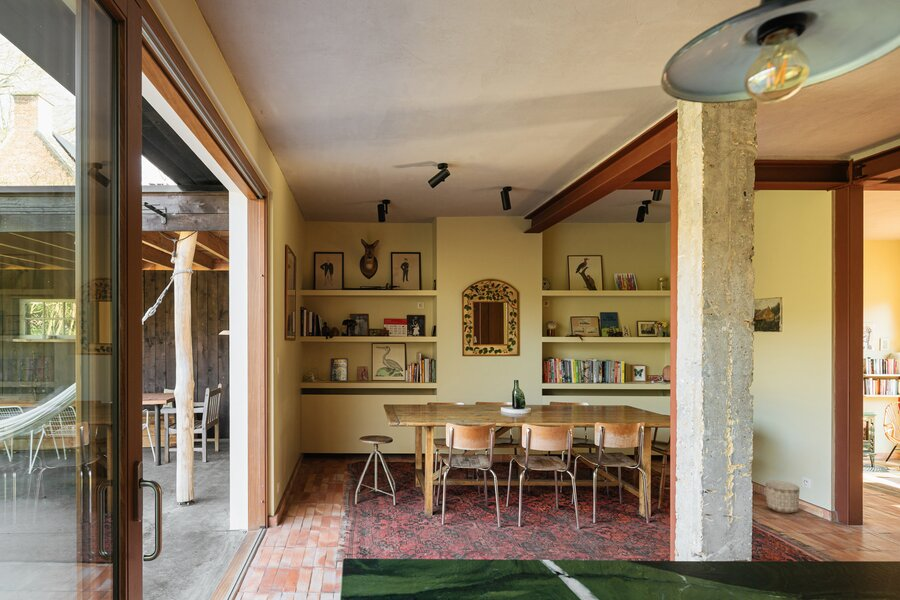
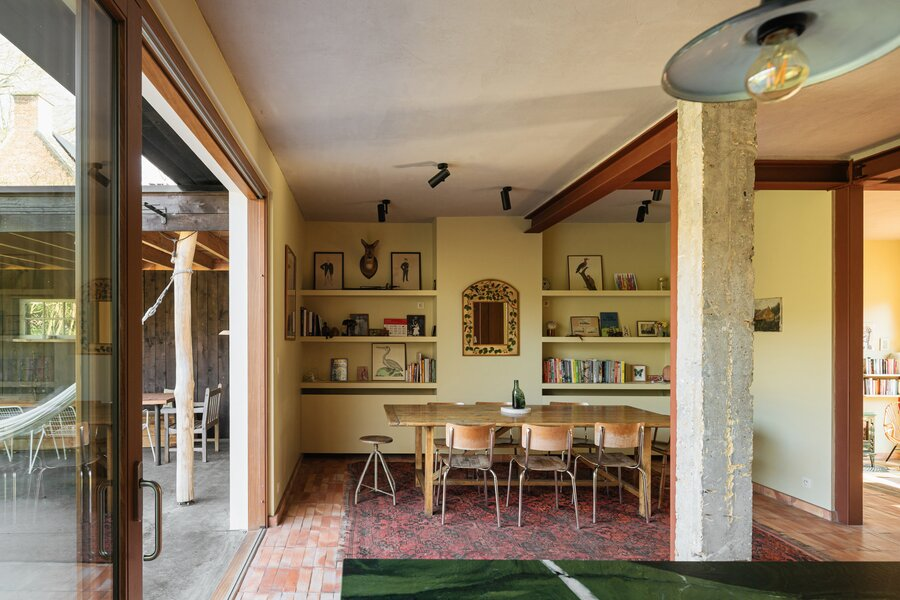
- planter (782, 497)
